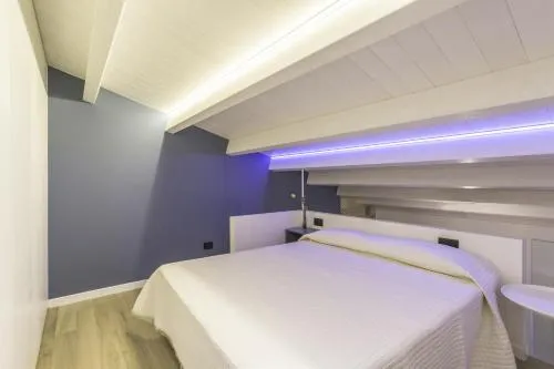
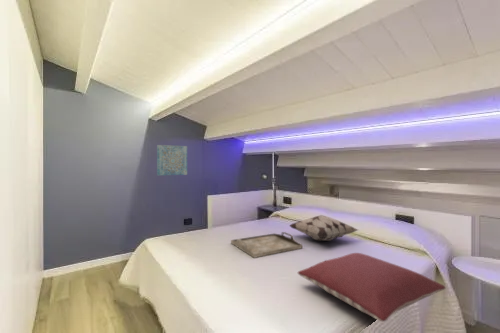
+ wall art (172, 160)
+ decorative pillow (322, 227)
+ pillow (366, 279)
+ serving tray (265, 241)
